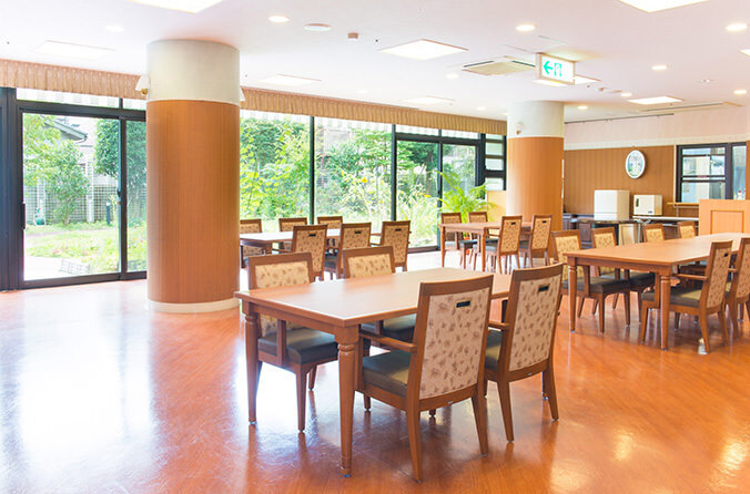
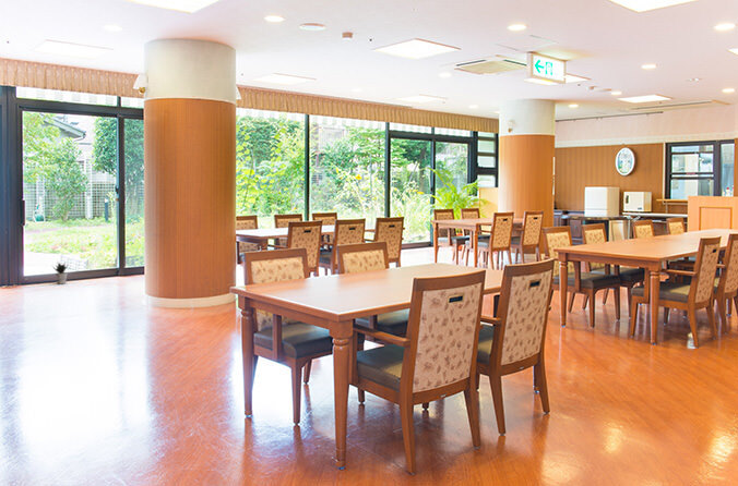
+ potted plant (60, 271)
